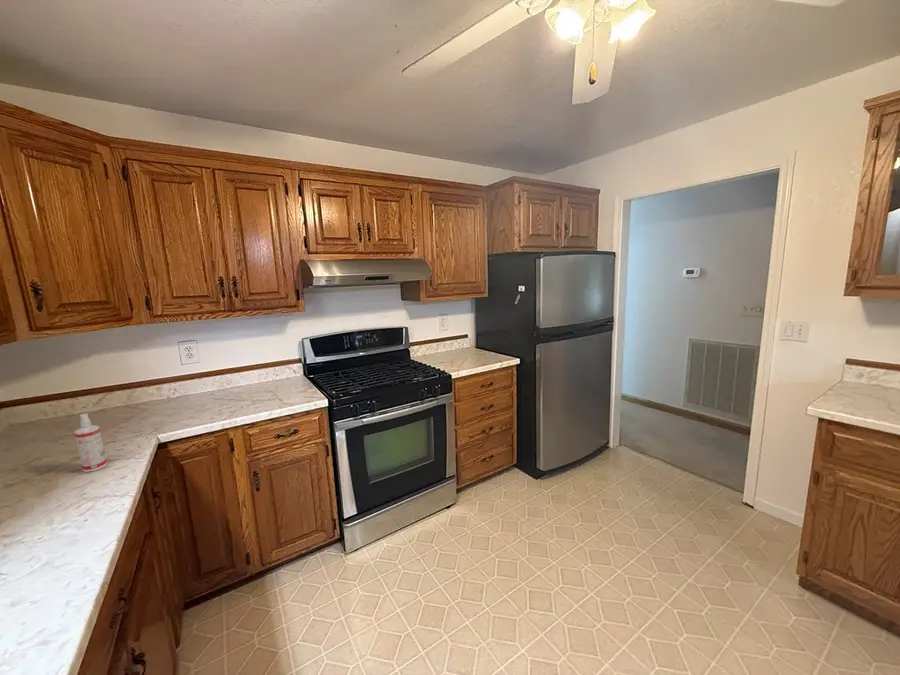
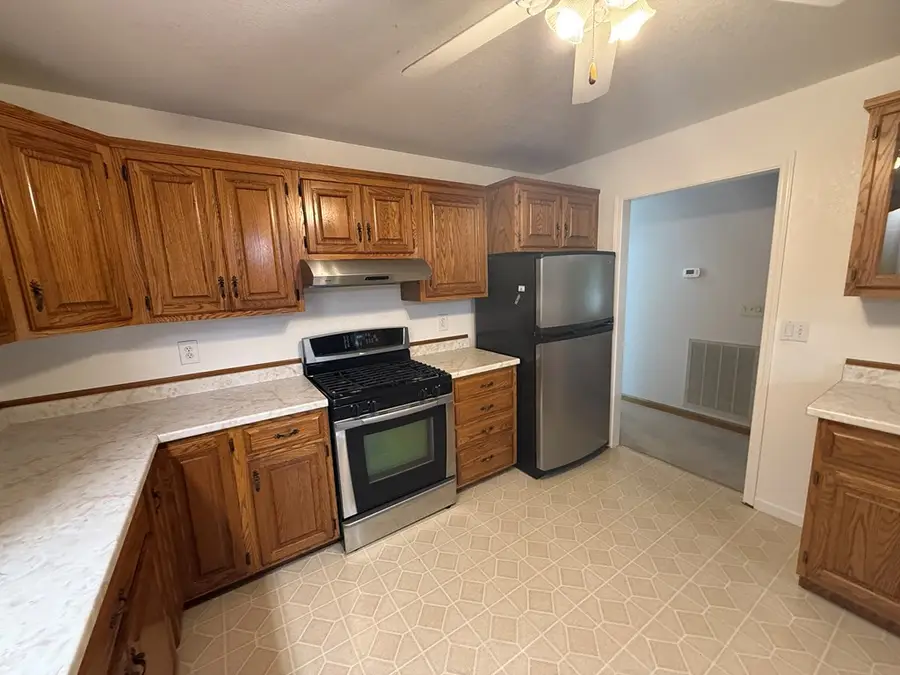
- spray bottle (89, 441)
